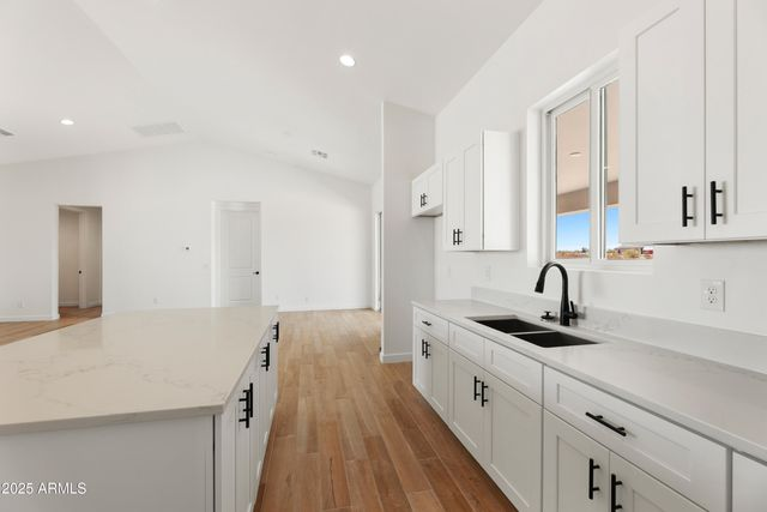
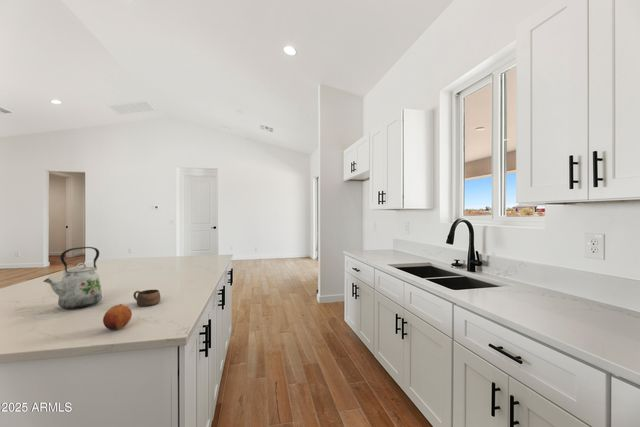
+ cup (146, 297)
+ fruit (117, 316)
+ kettle (73, 277)
